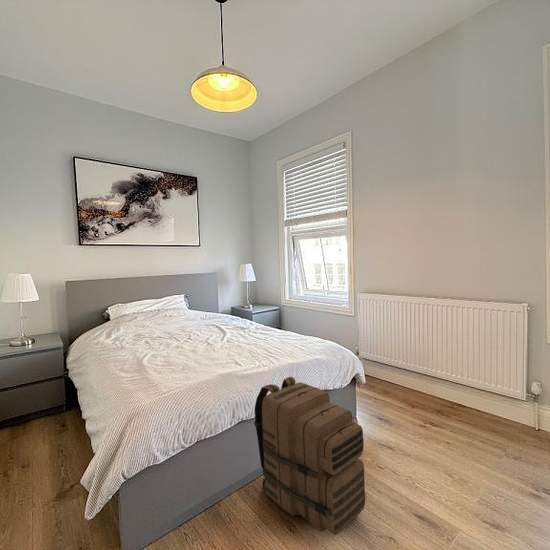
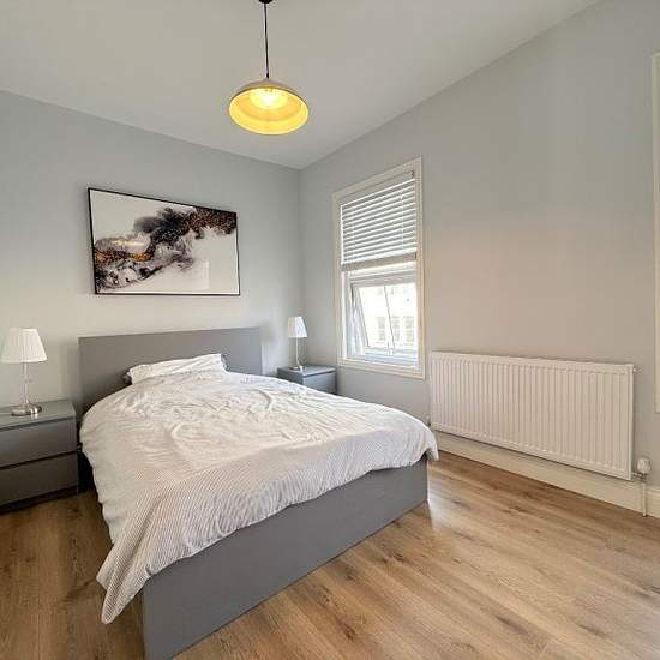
- backpack (305, 445)
